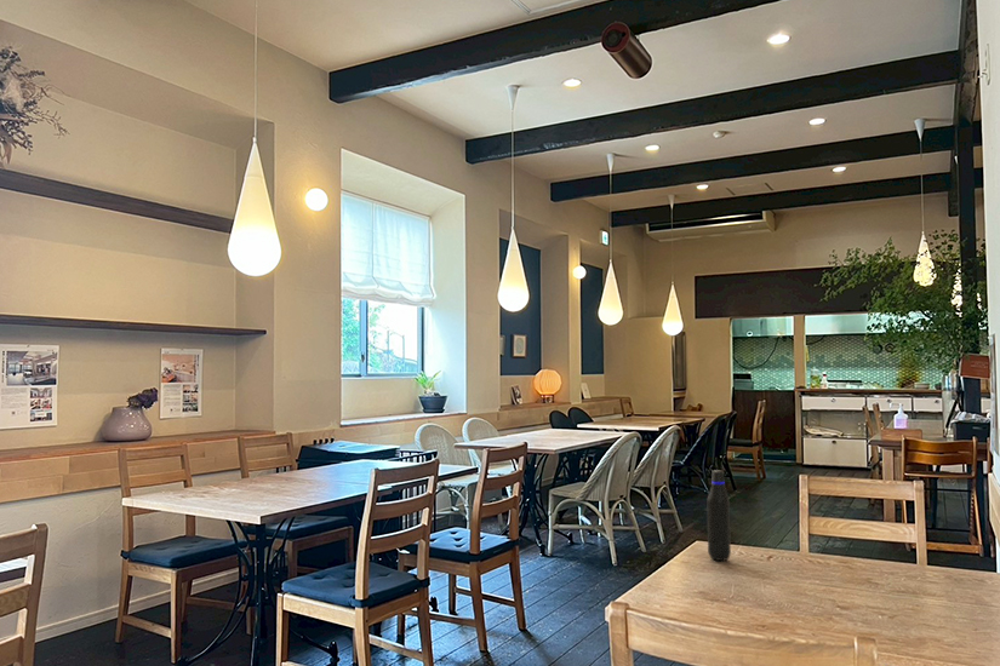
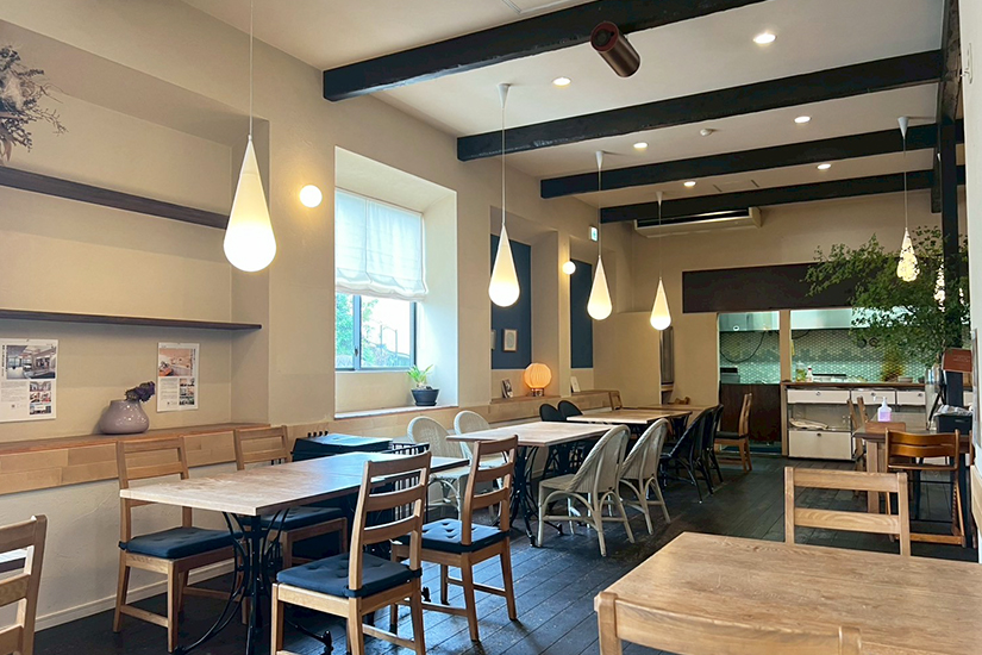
- water bottle (718, 515)
